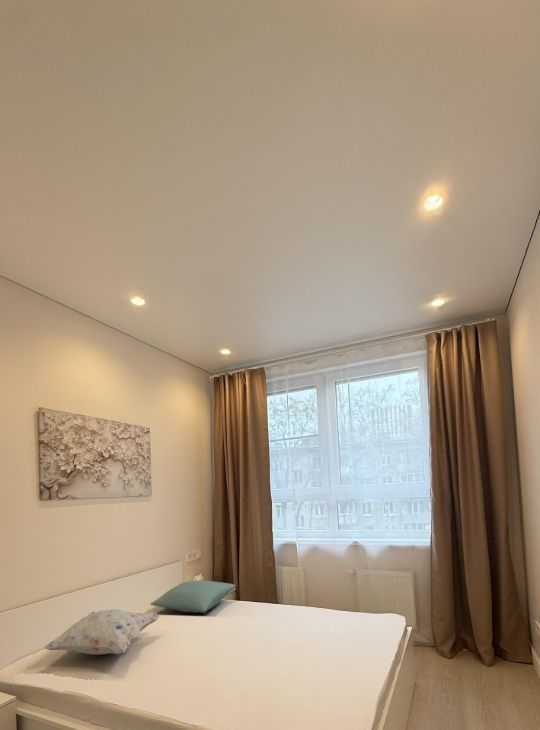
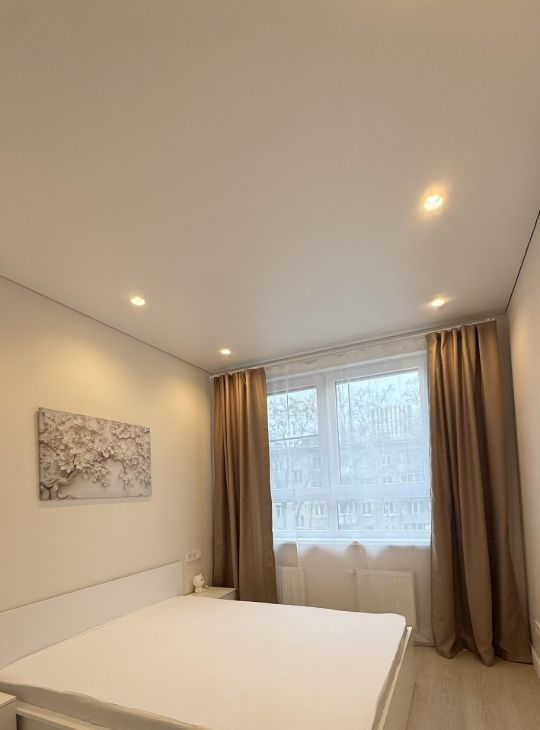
- decorative pillow (105, 631)
- pillow (194, 595)
